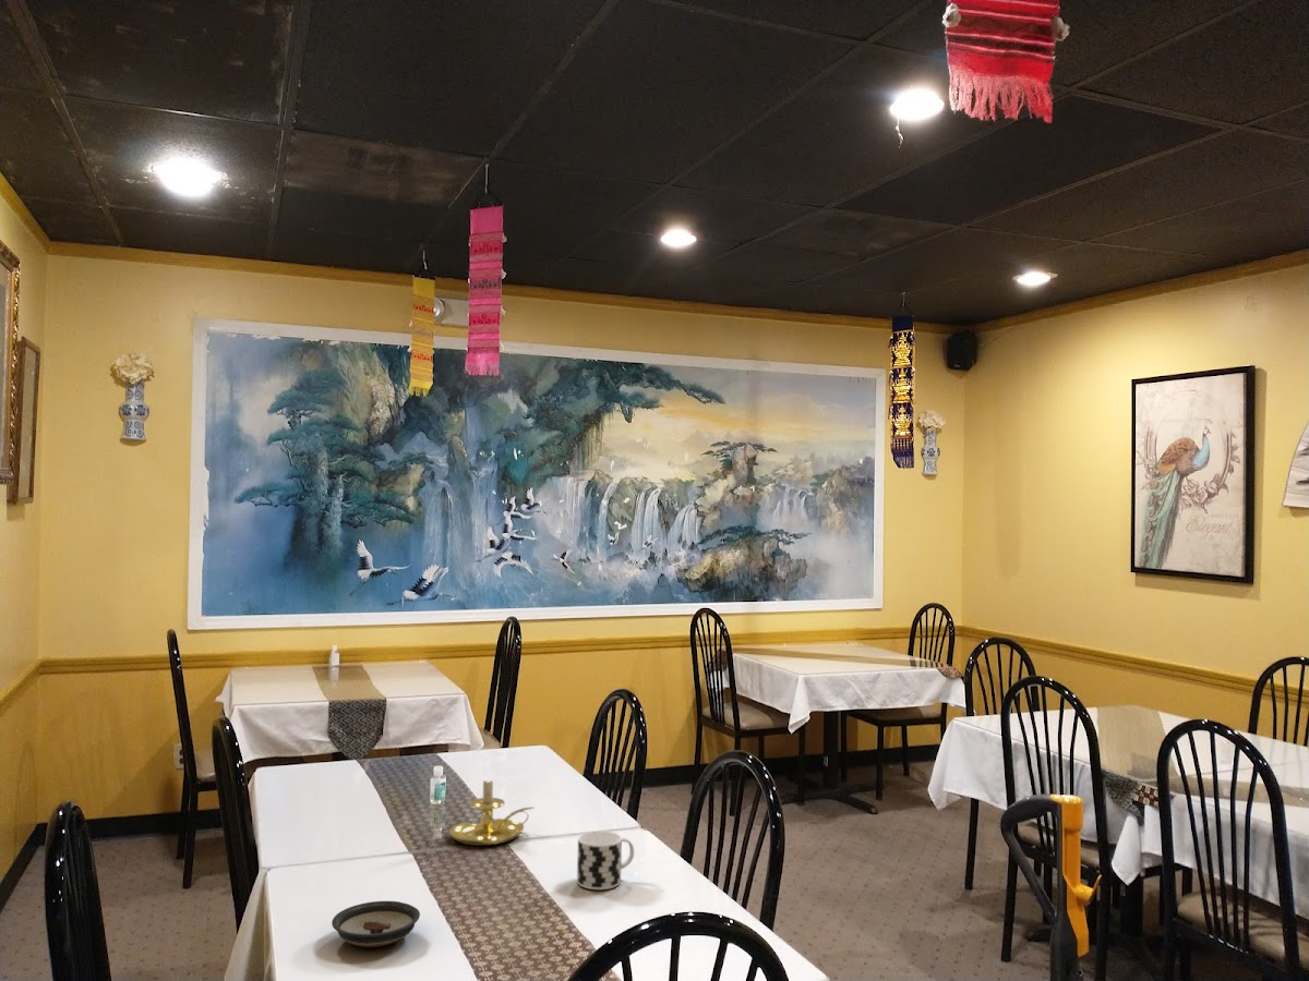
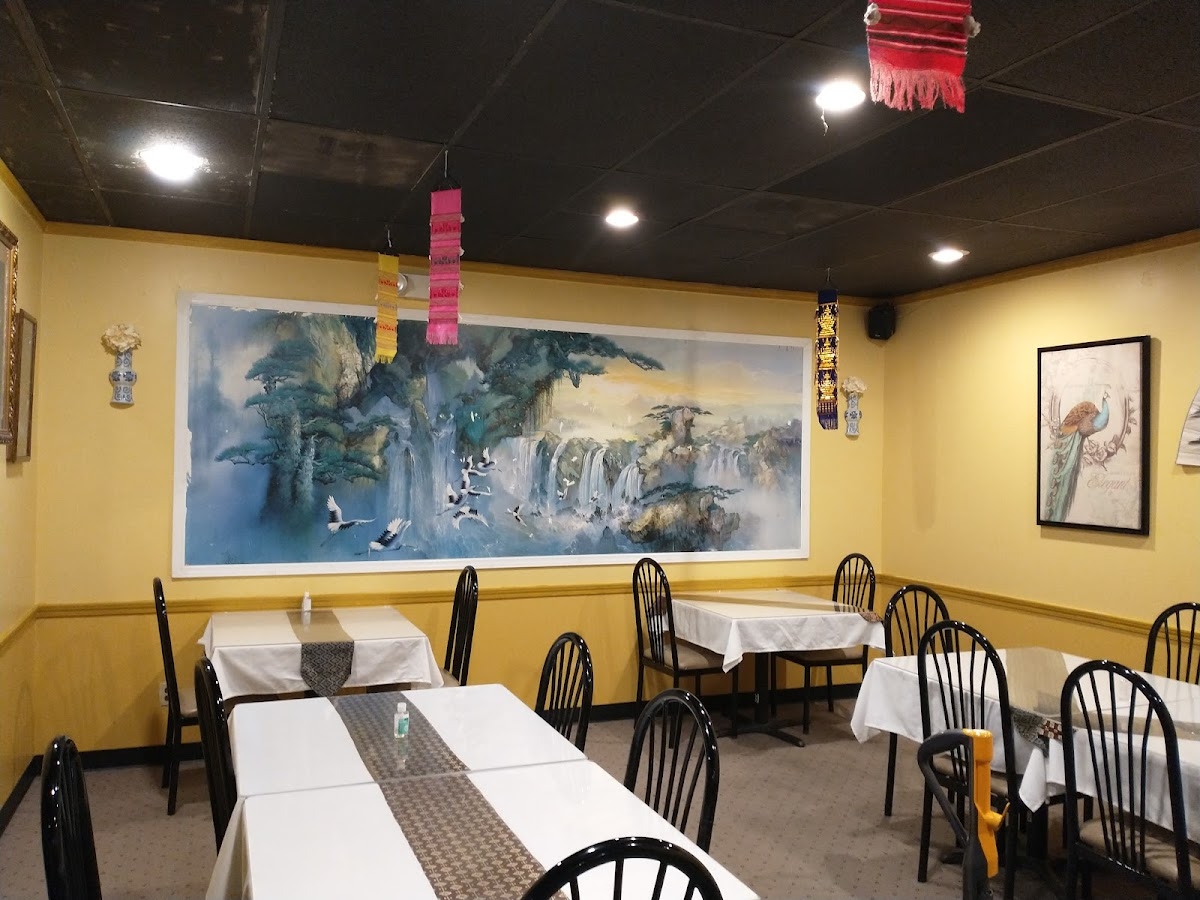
- cup (605, 859)
- saucer (375, 928)
- candle holder (493, 798)
